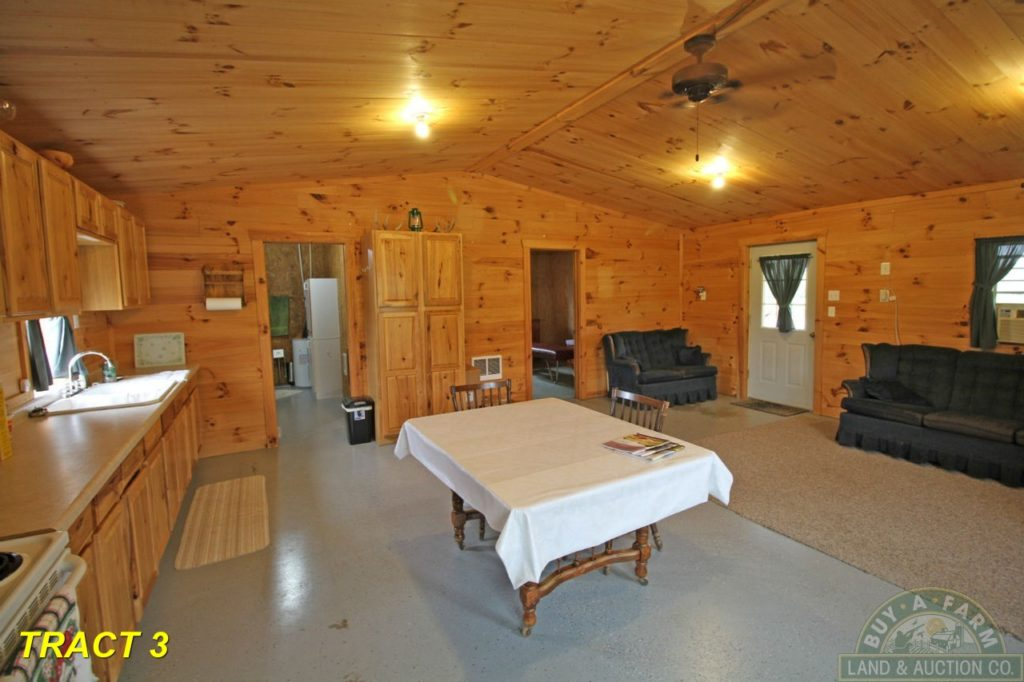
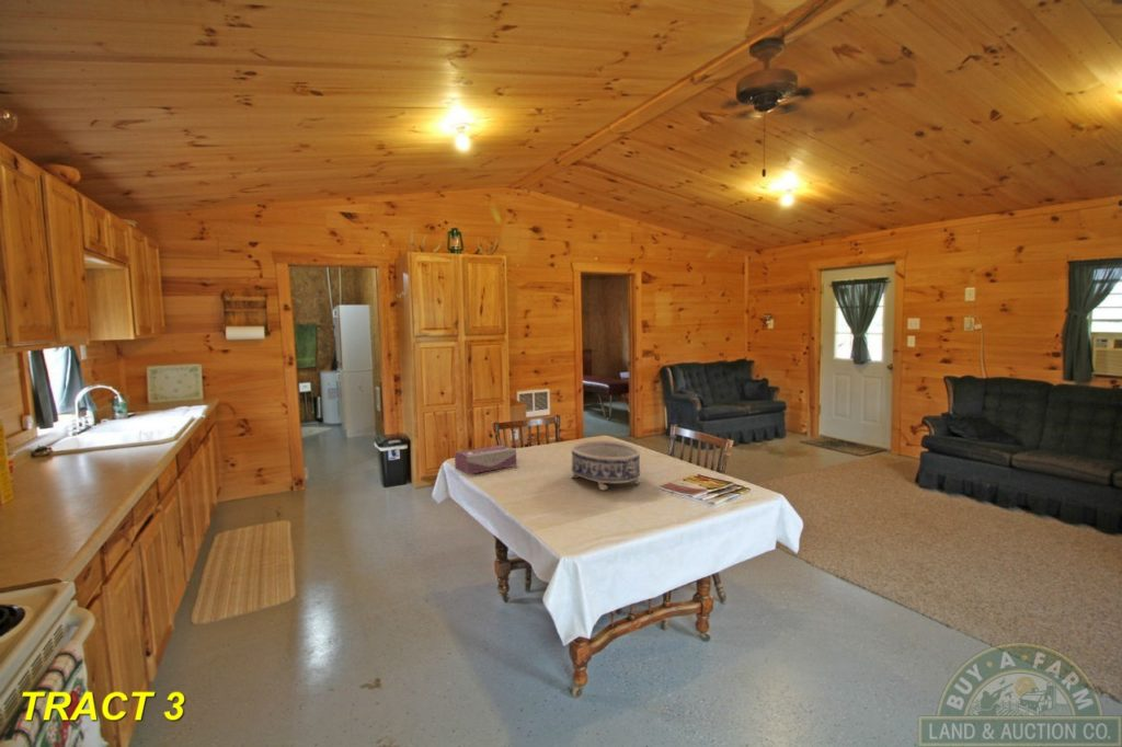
+ decorative bowl (605, 463)
+ tissue box (485, 458)
